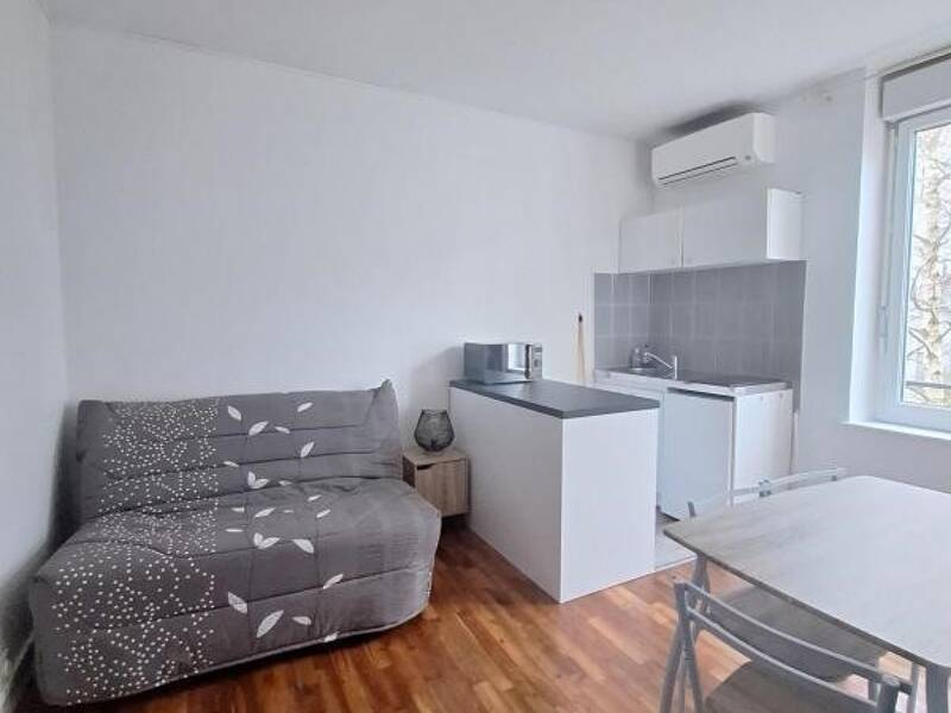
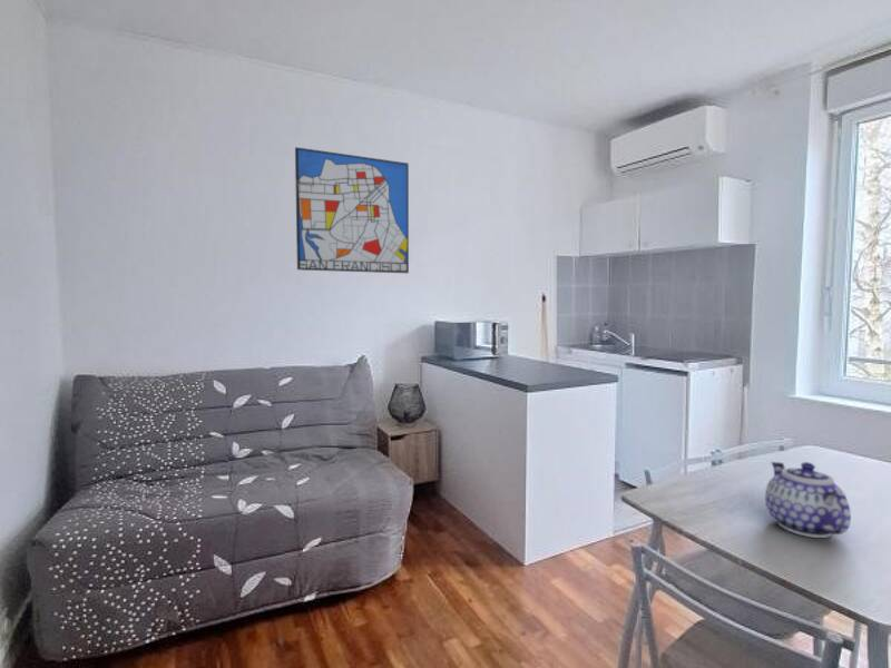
+ teapot (805, 494)
+ wall art (354, 214)
